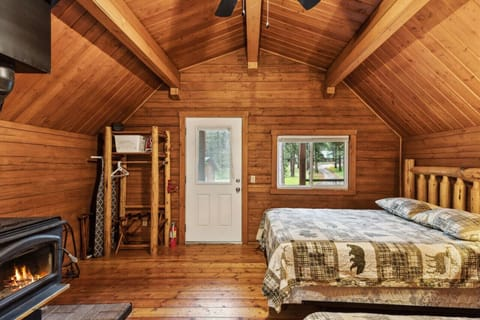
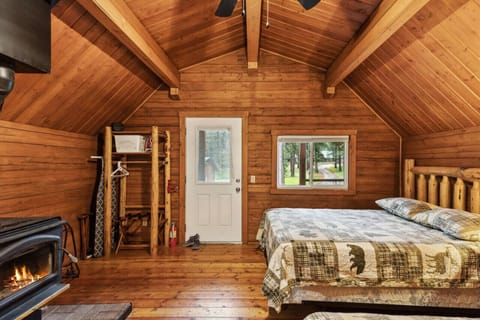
+ shoe (191, 241)
